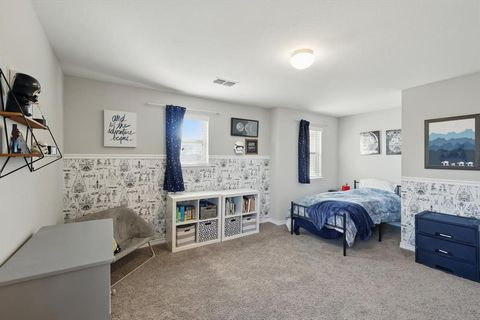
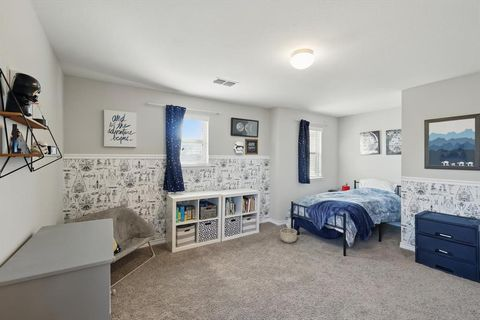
+ basket (288, 227)
